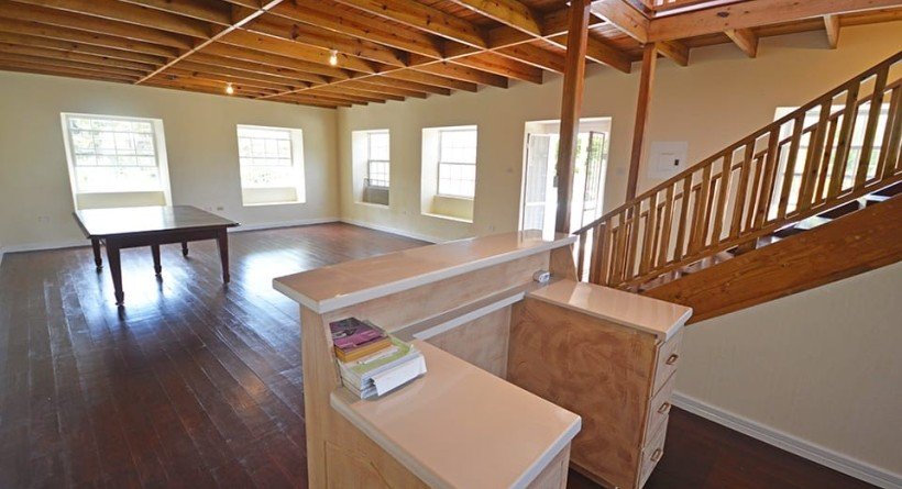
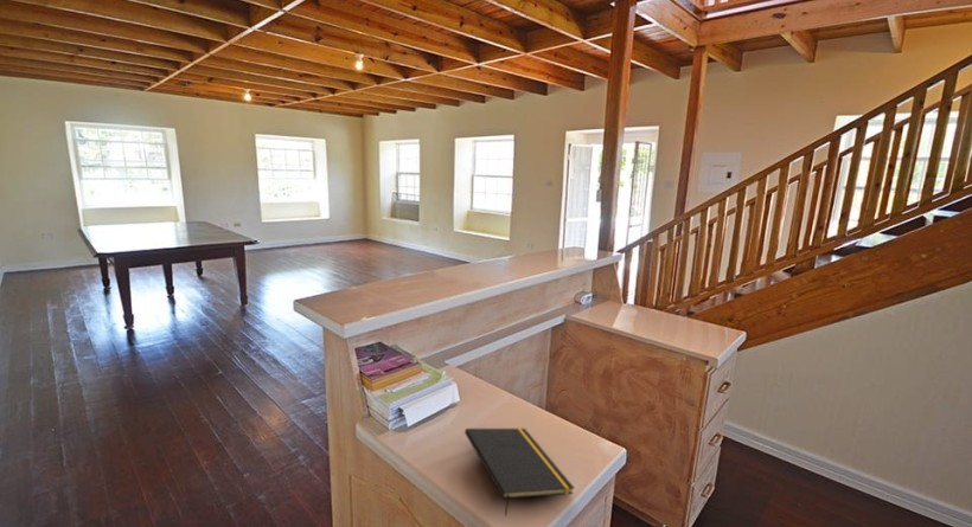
+ notepad (514, 458)
